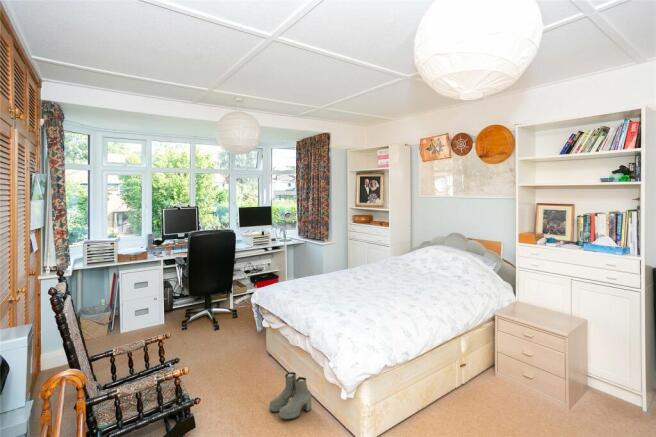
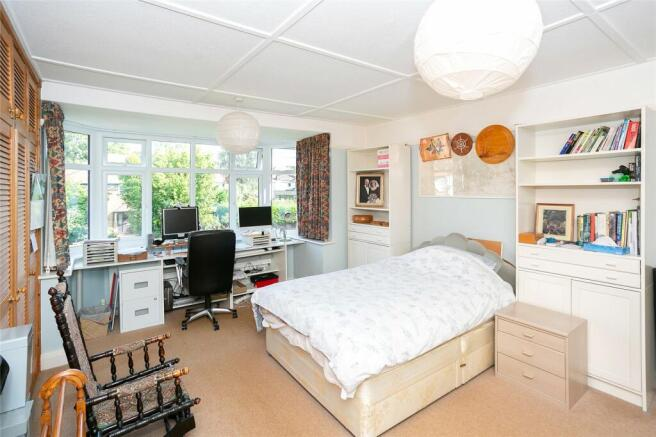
- boots (290, 393)
